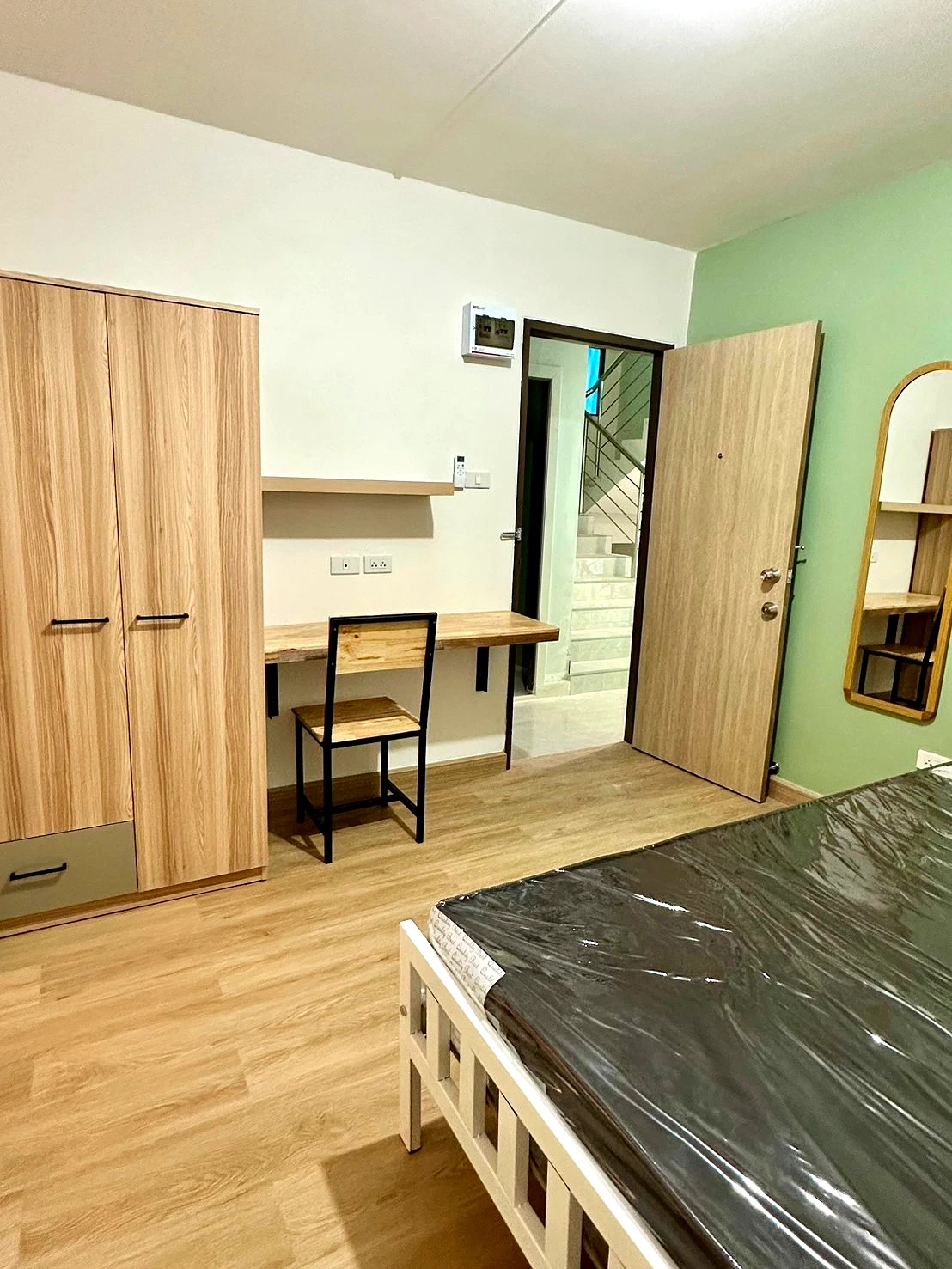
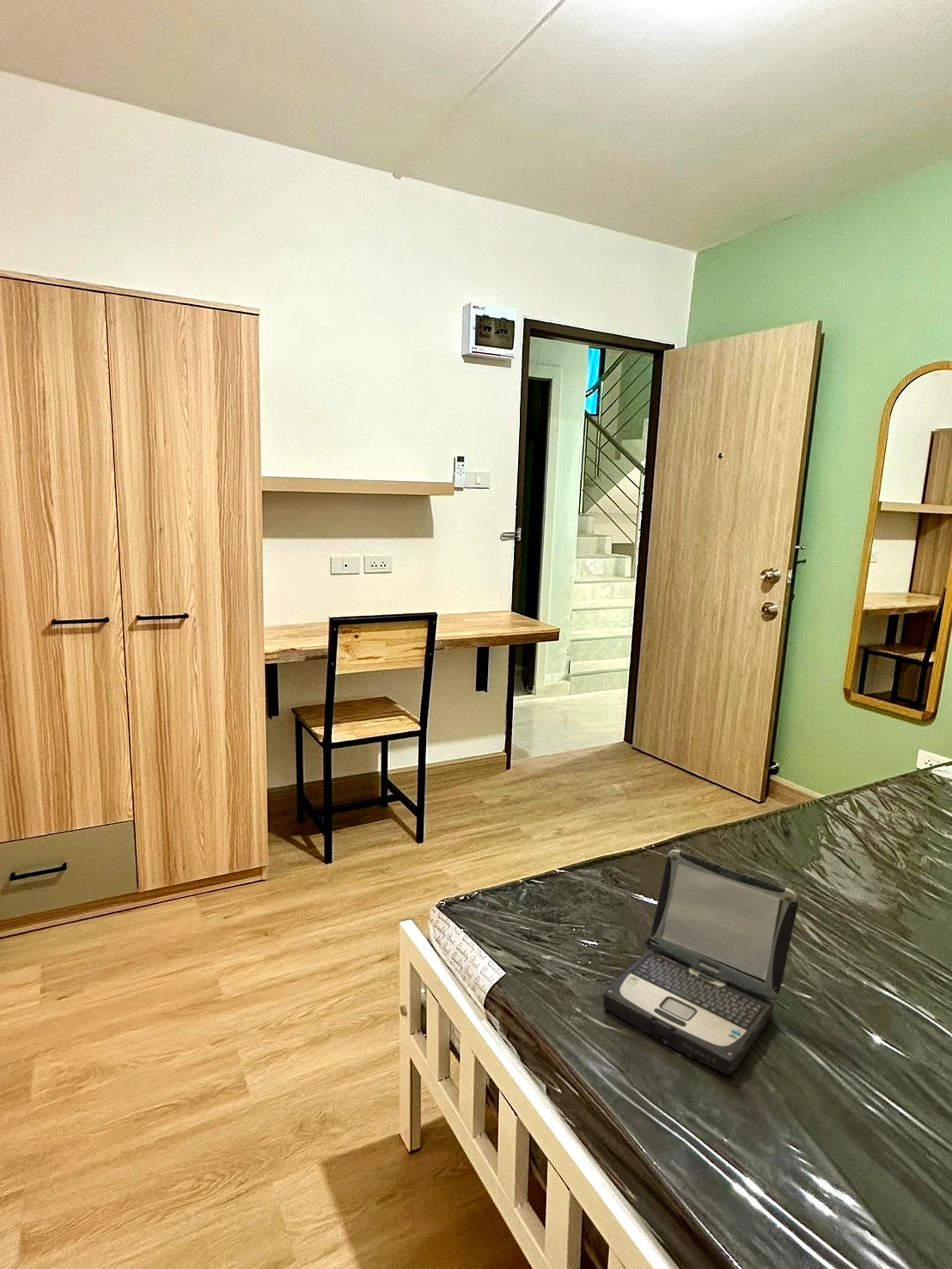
+ laptop (691, 946)
